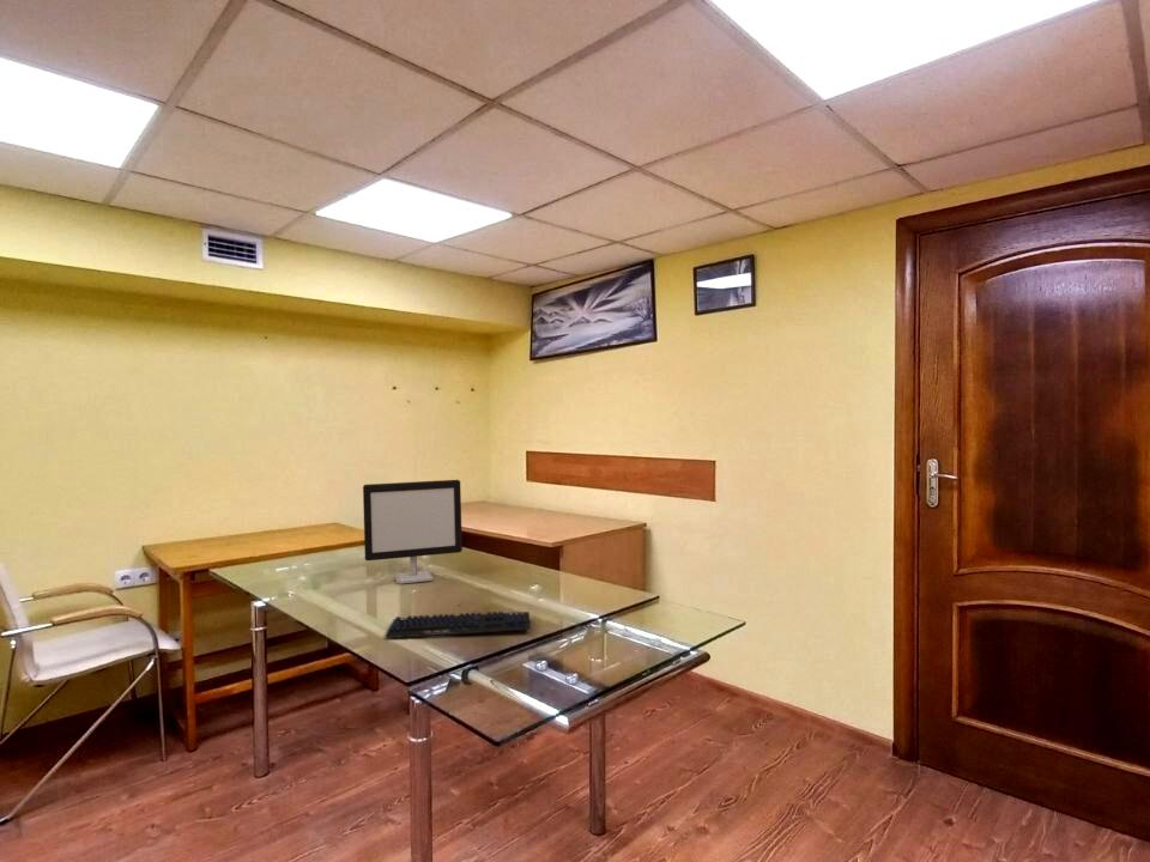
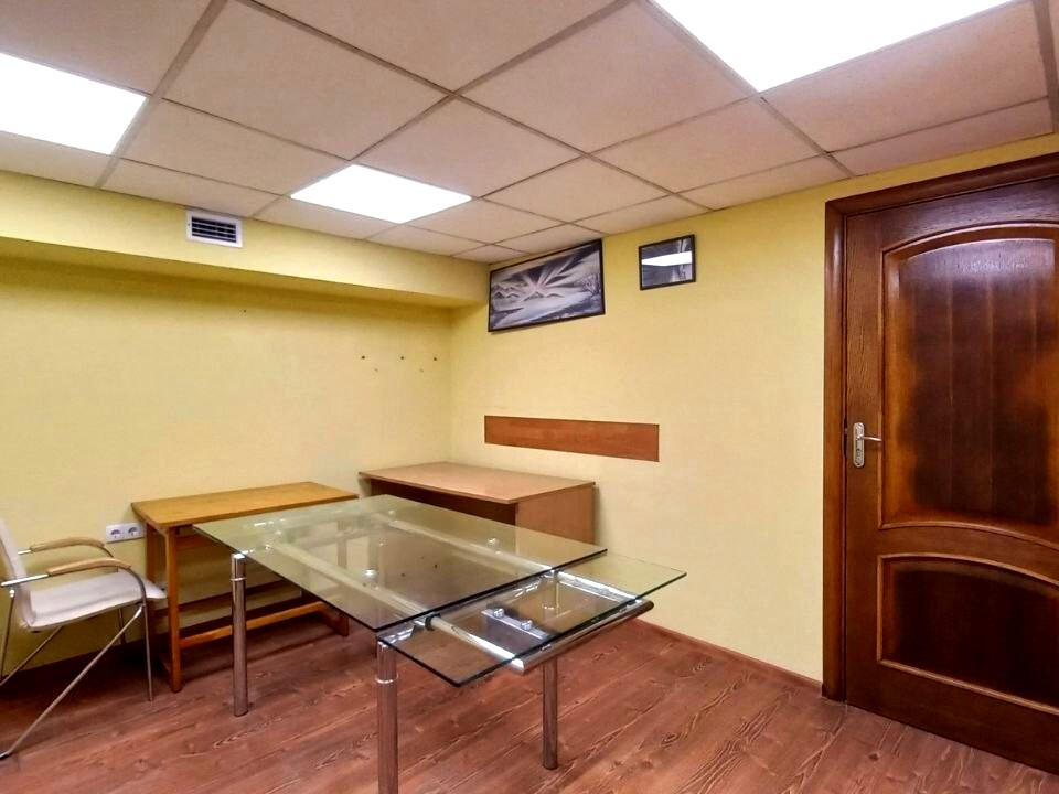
- computer monitor (413, 529)
- keyboard (460, 624)
